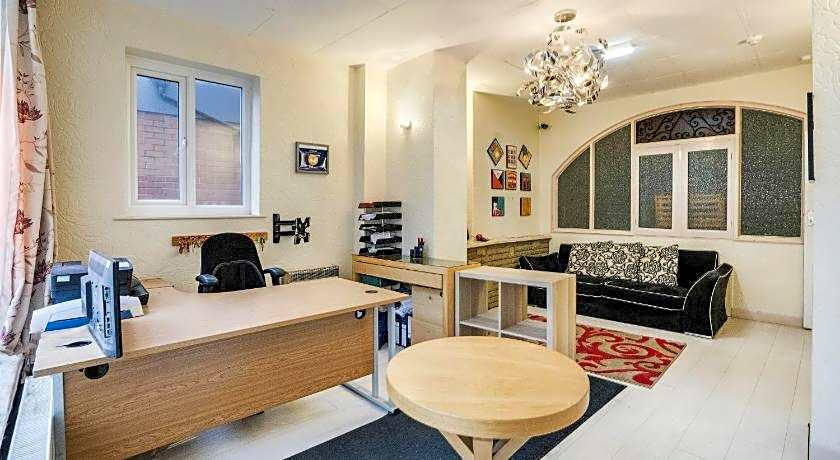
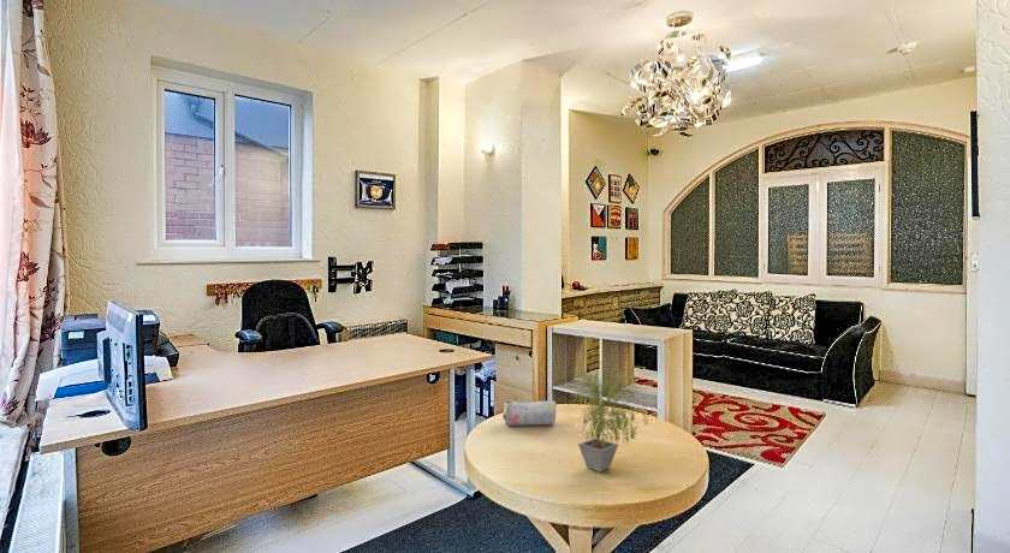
+ pencil case (529, 411)
+ potted plant (606, 412)
